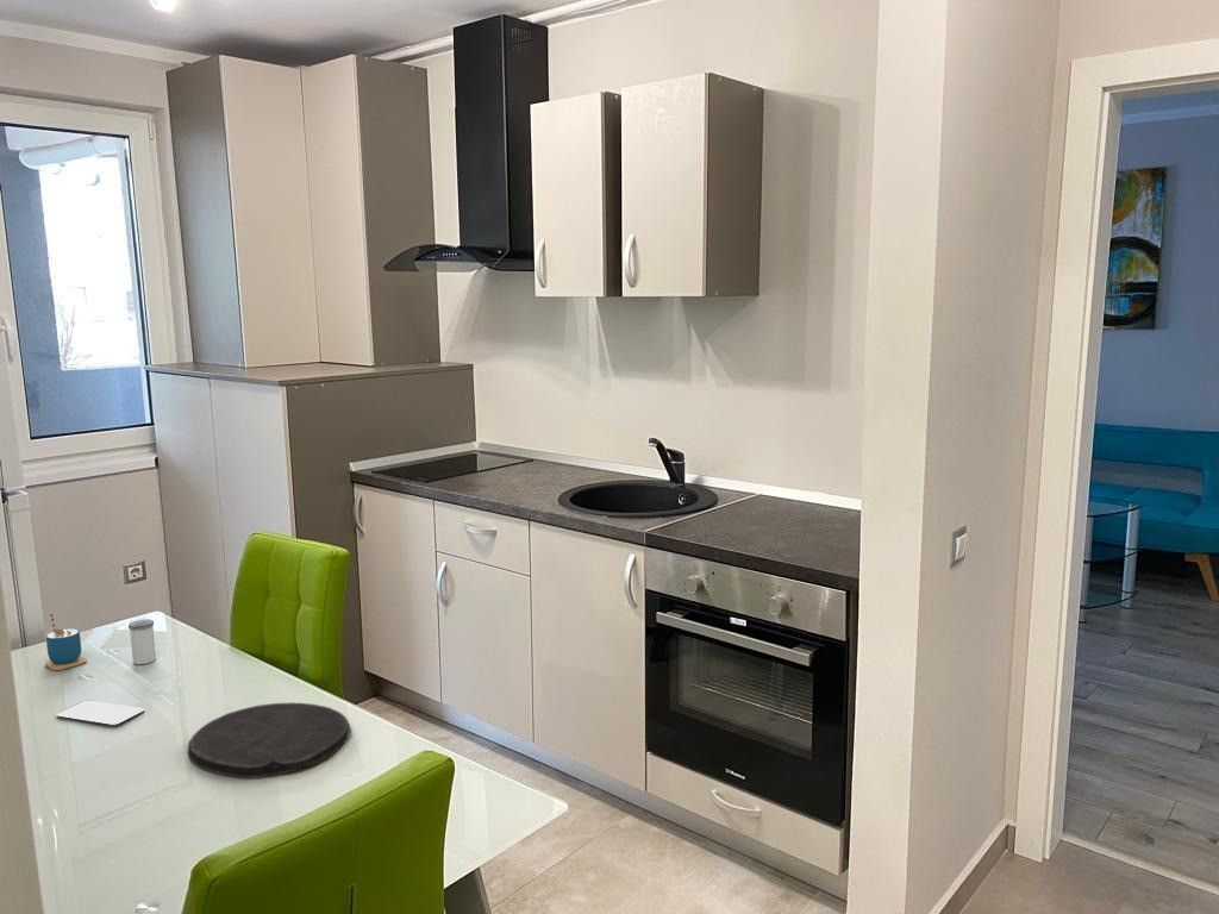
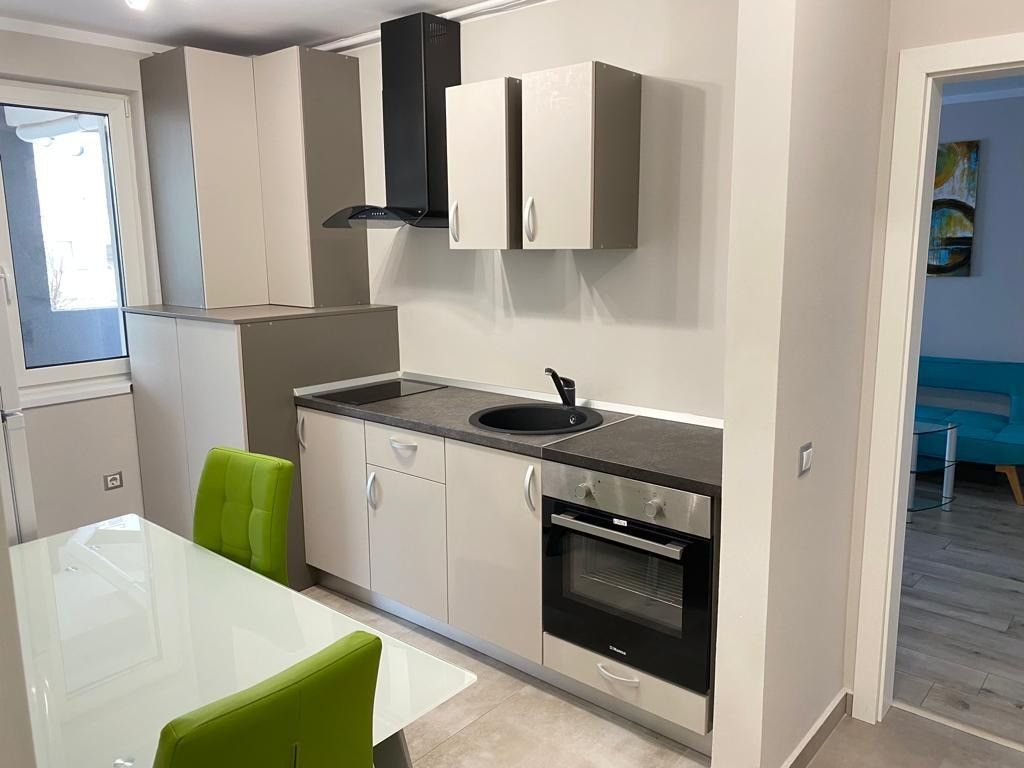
- cup (63, 638)
- salt shaker (142, 641)
- plate (270, 734)
- smartphone (100, 712)
